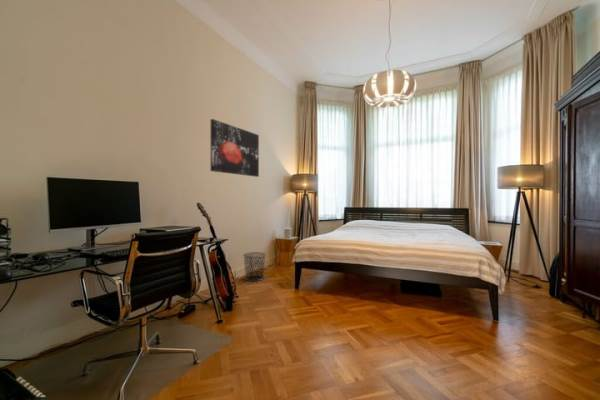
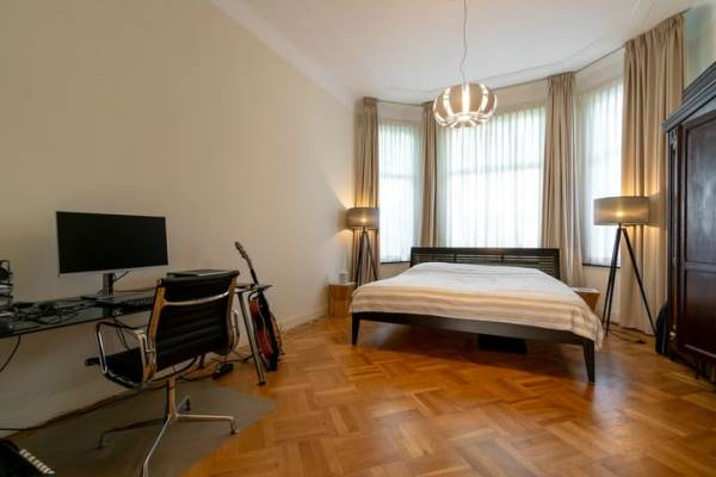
- wall art (237, 151)
- waste bin (254, 266)
